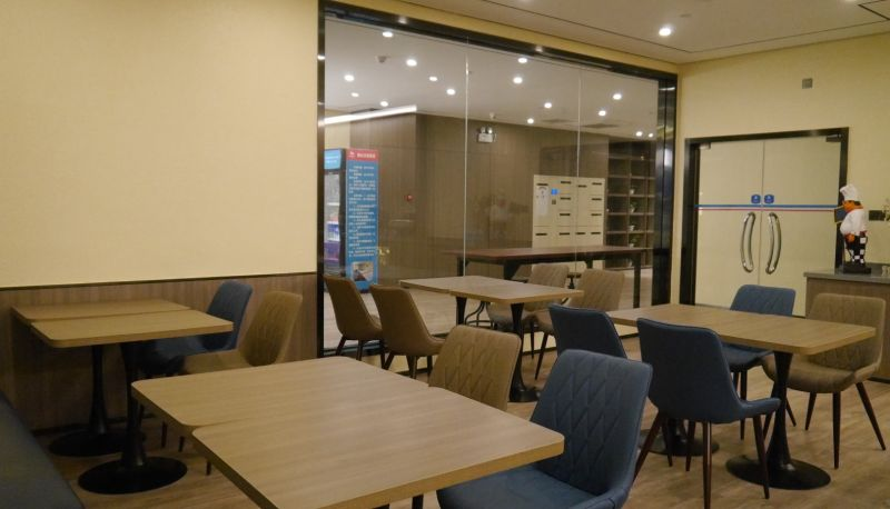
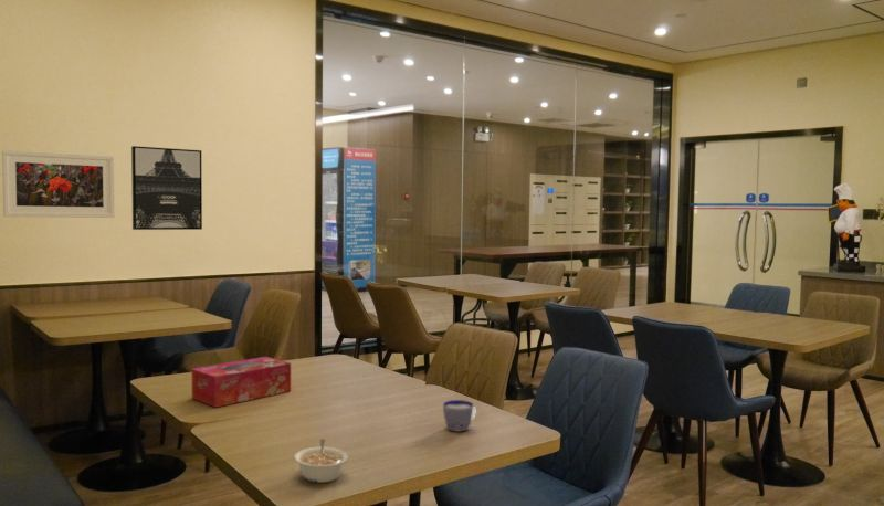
+ cup (461, 414)
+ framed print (61, 185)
+ wall art (167, 189)
+ legume (319, 463)
+ tissue box (242, 380)
